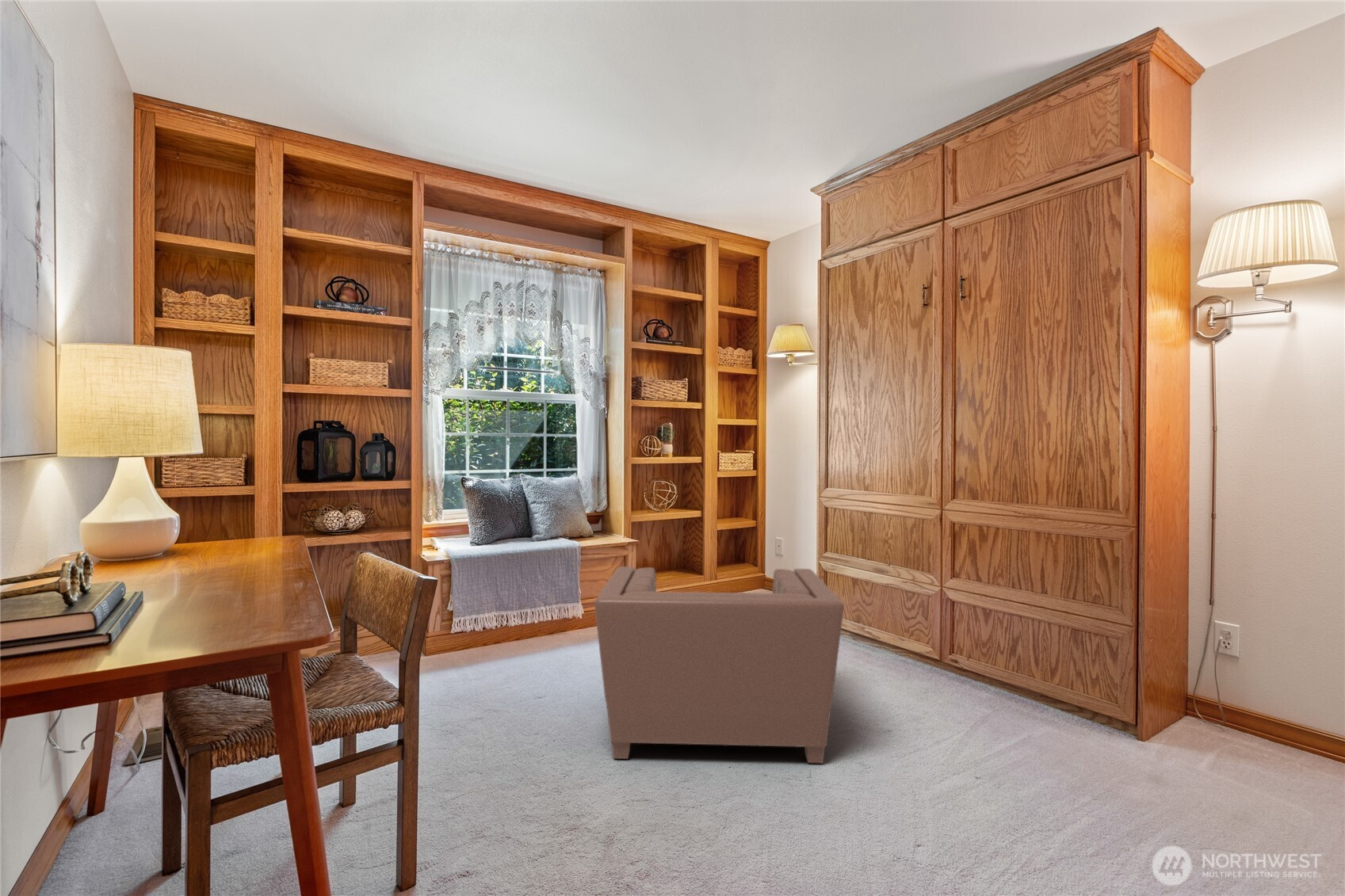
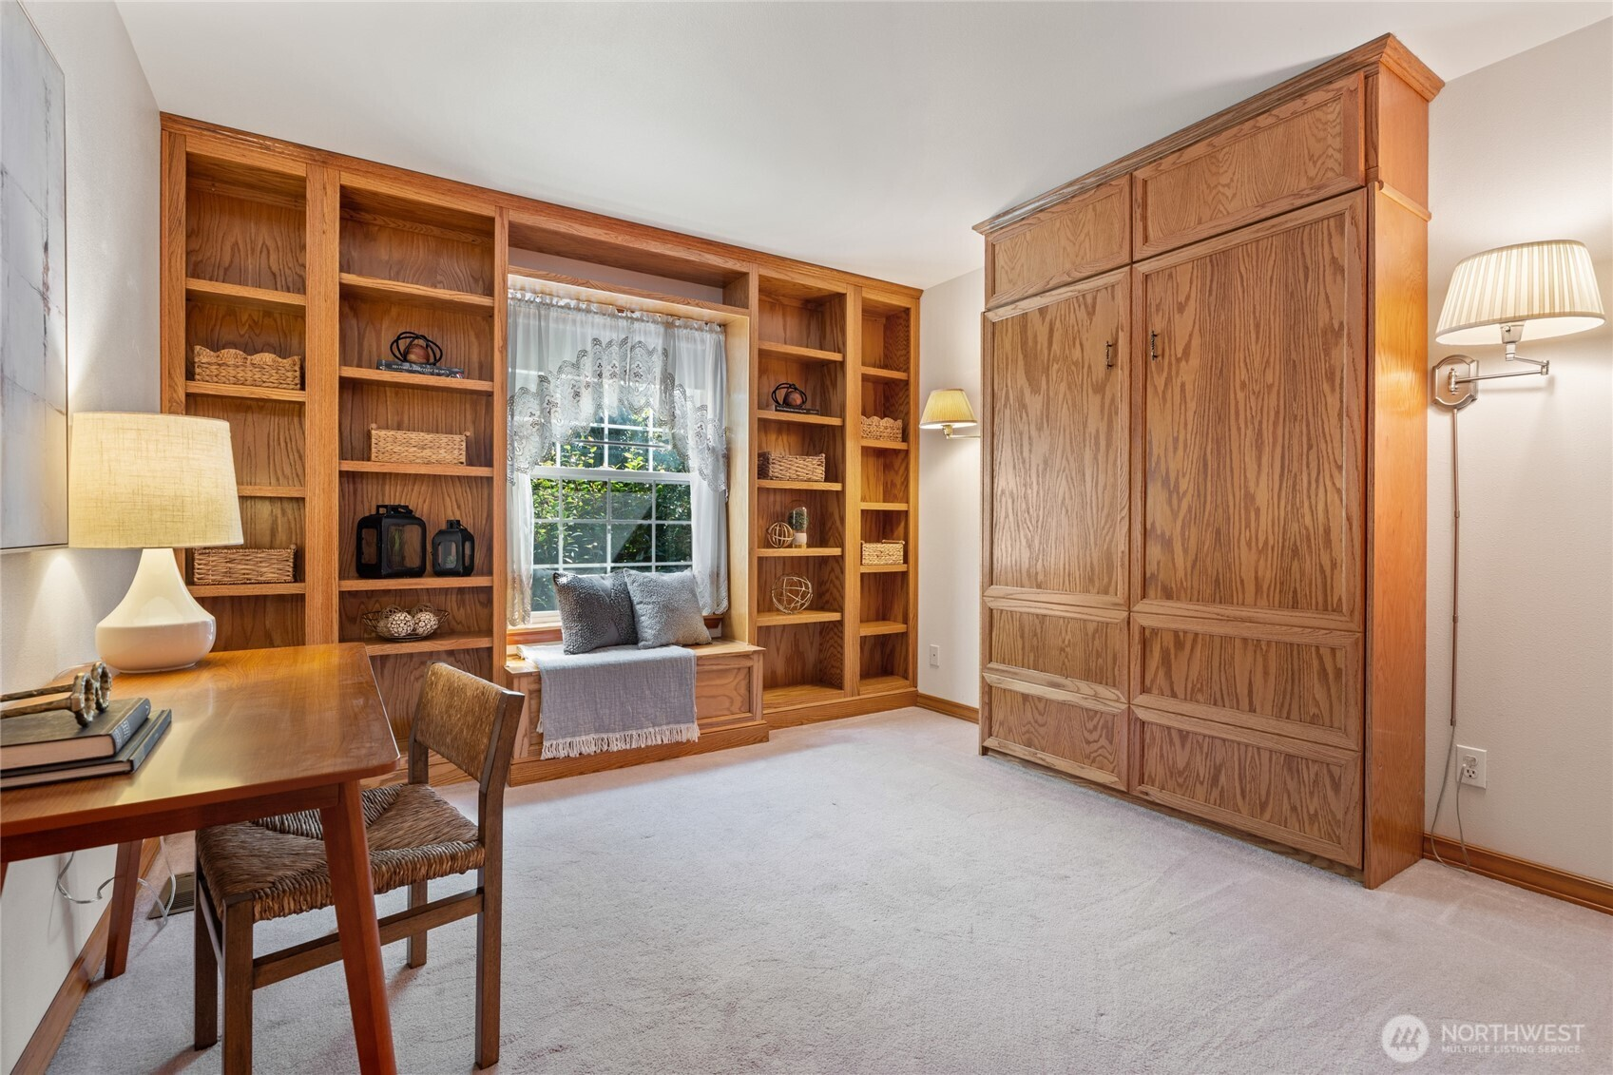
- armchair (715, 654)
